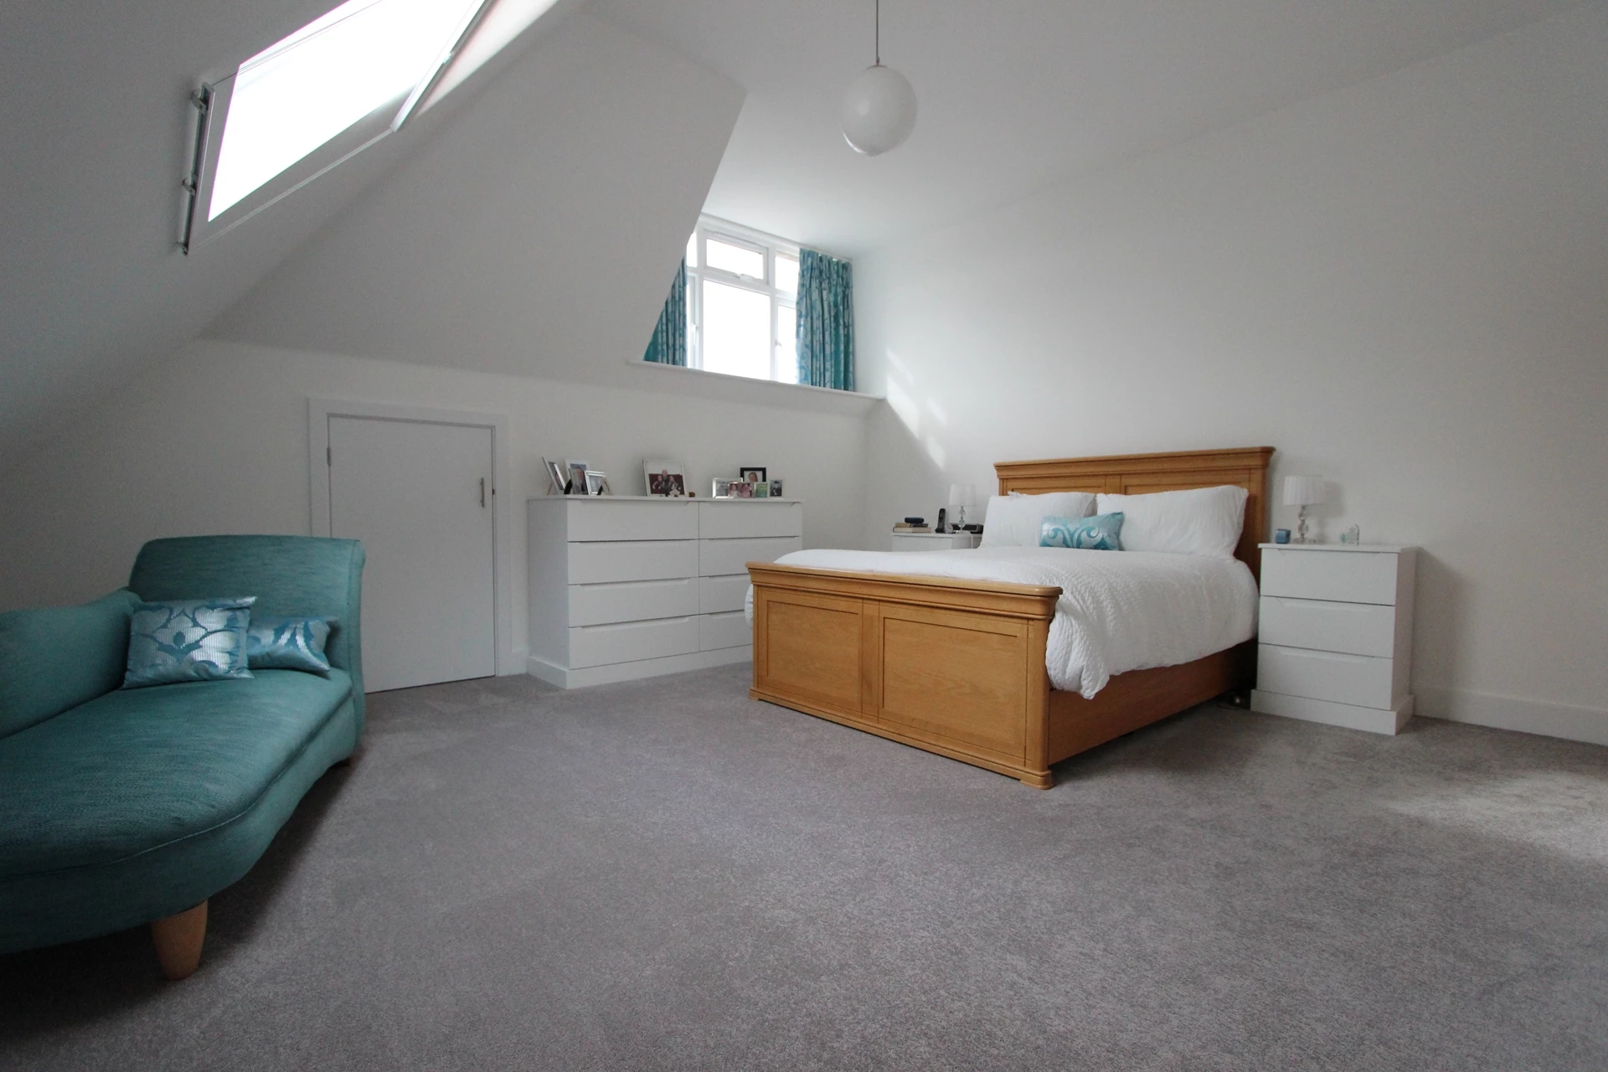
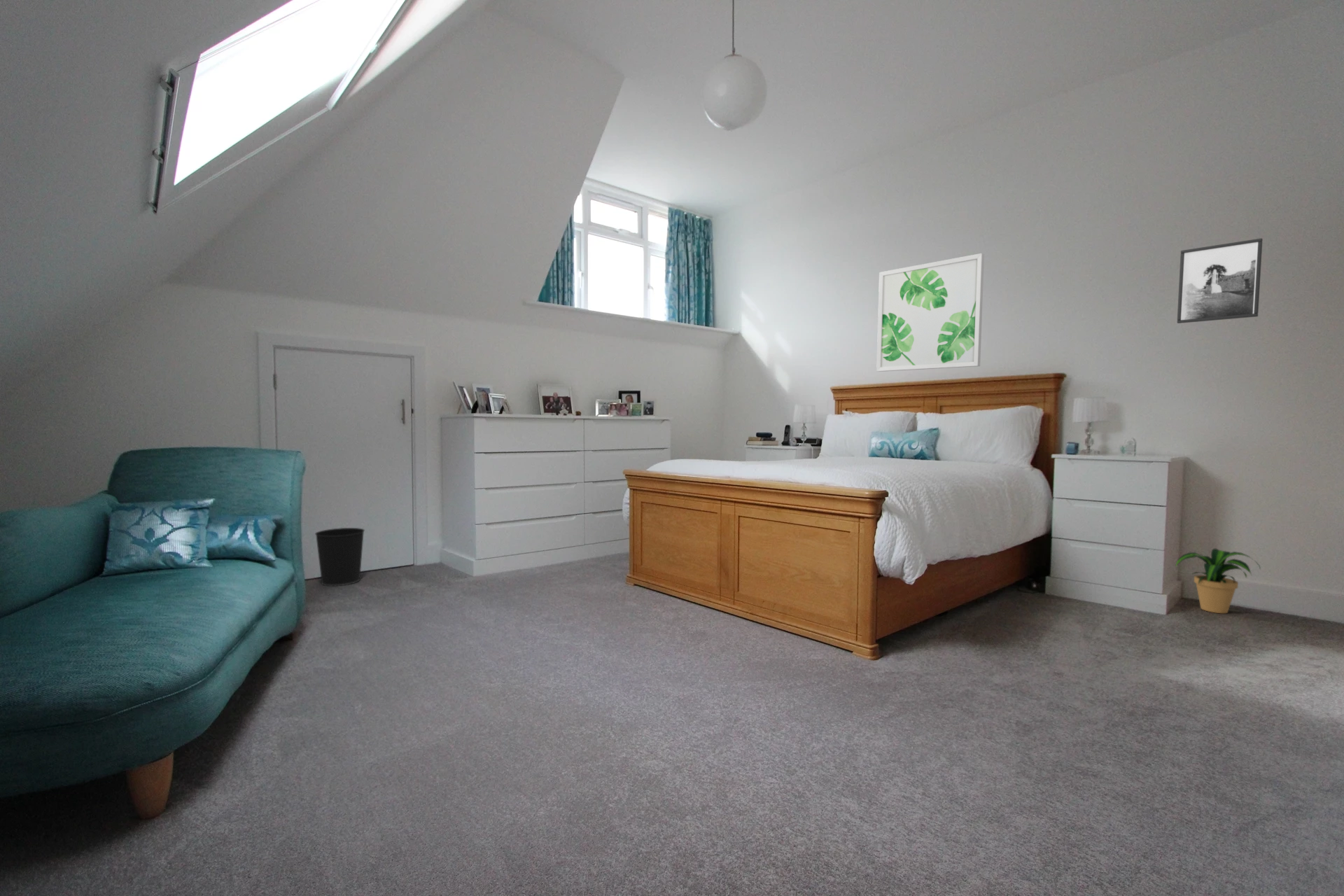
+ wastebasket (340, 556)
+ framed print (1218, 282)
+ wall art (927, 316)
+ potted plant (1216, 580)
